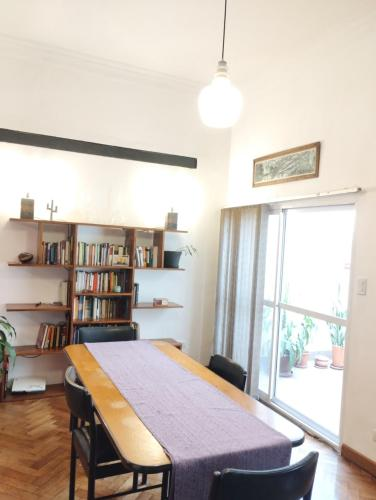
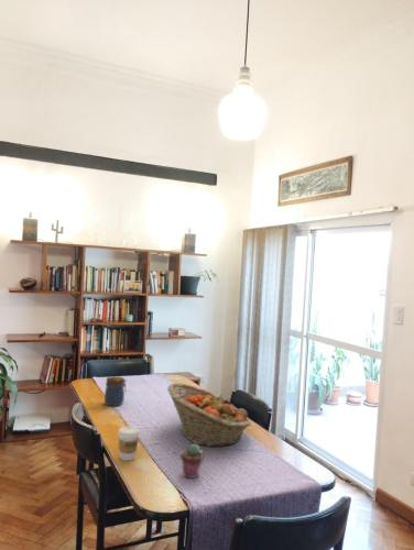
+ coffee cup (128, 442)
+ potted succulent (192, 459)
+ fruit basket (207, 411)
+ jar (116, 391)
